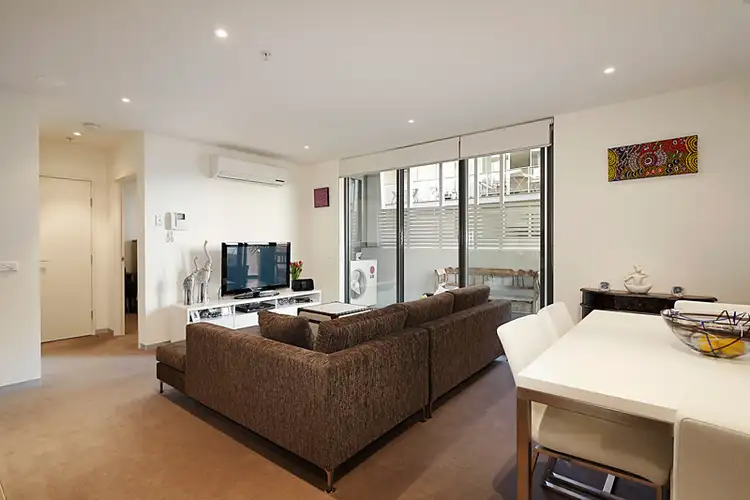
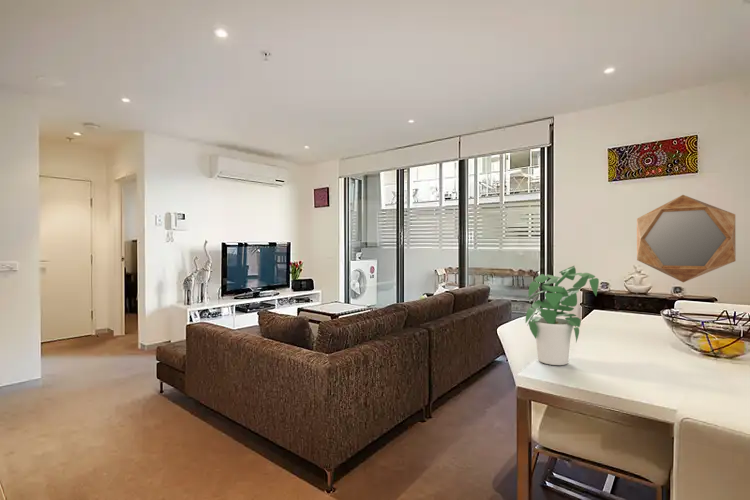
+ home mirror (683, 238)
+ potted plant (559, 313)
